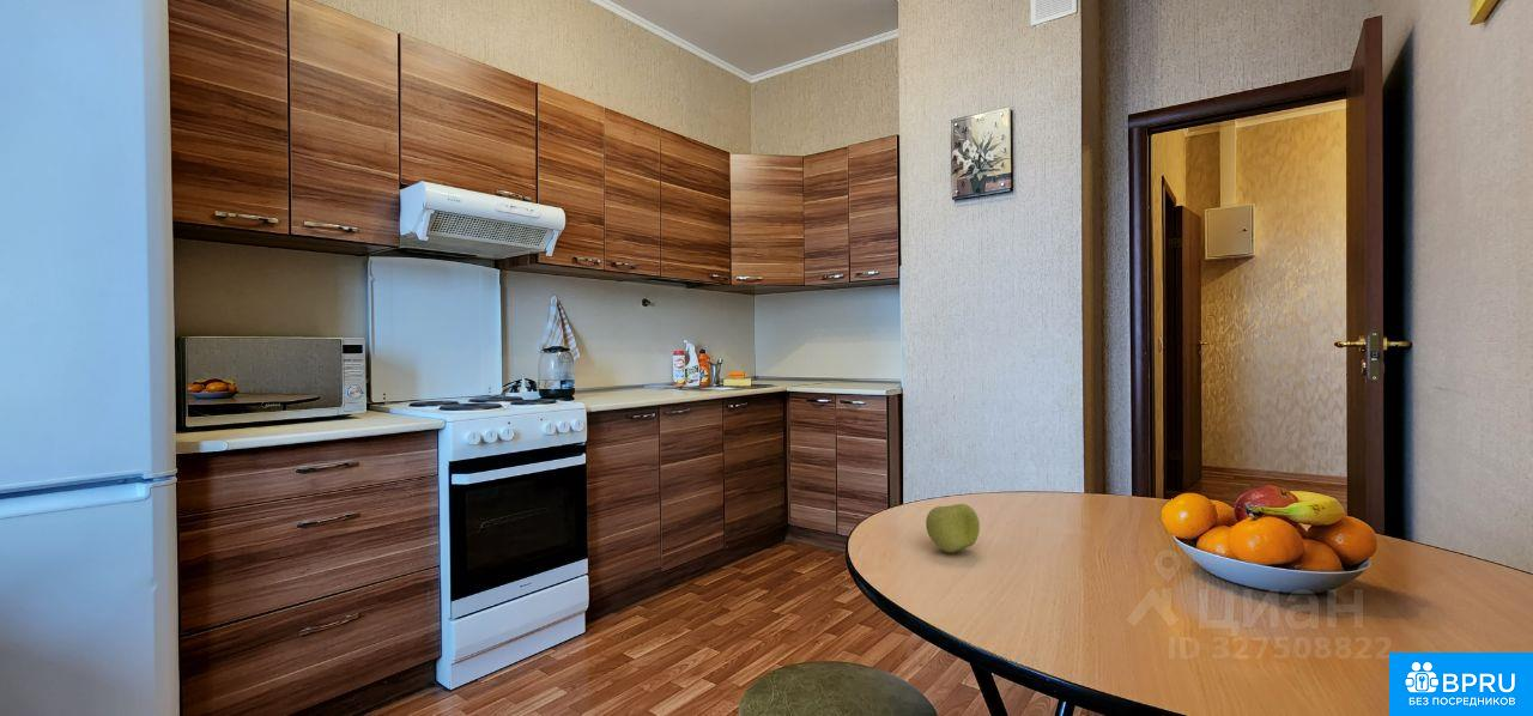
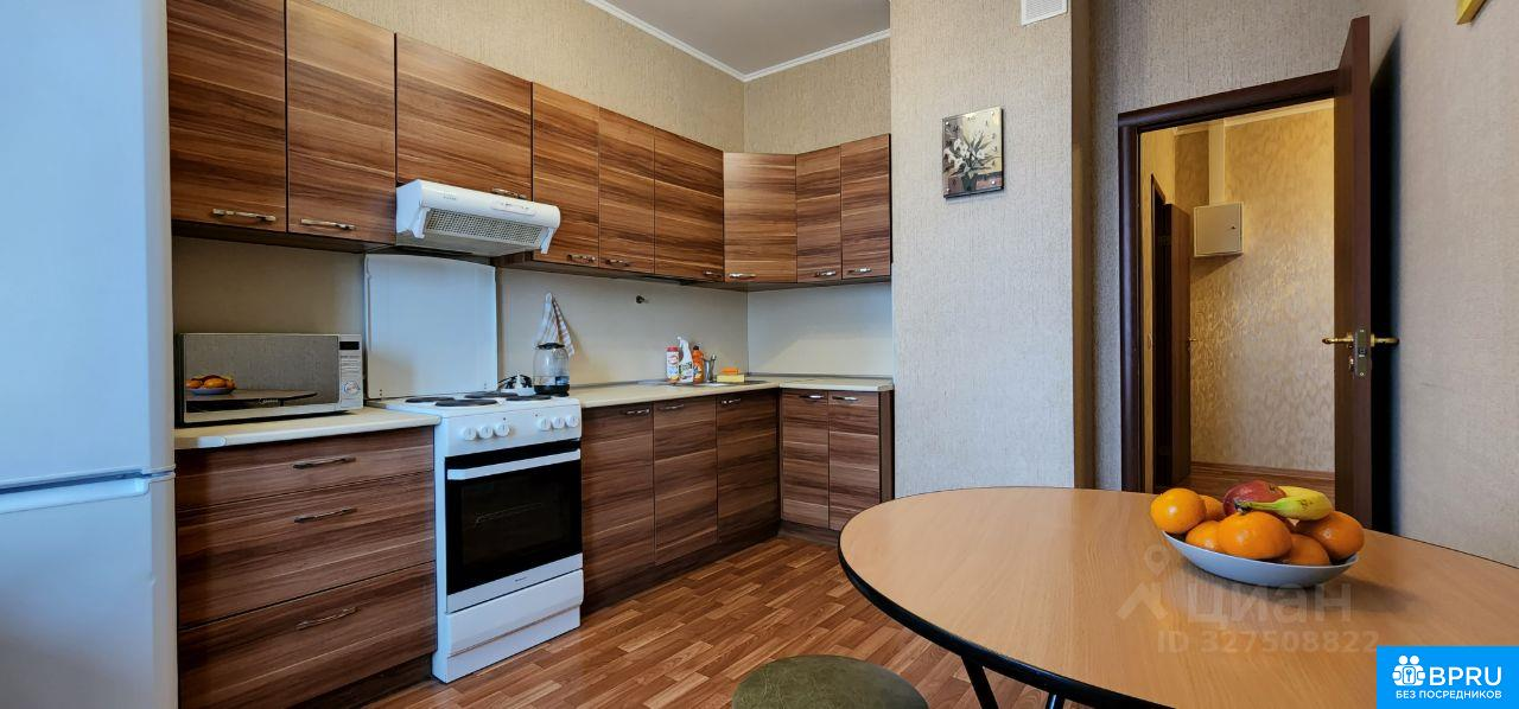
- apple (952, 527)
